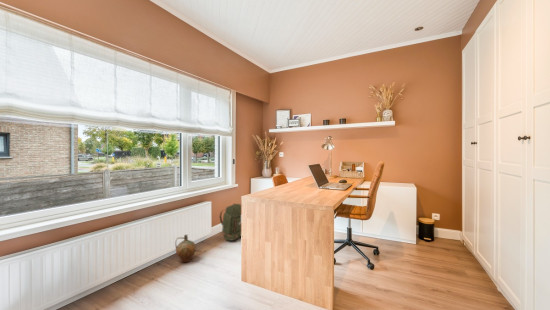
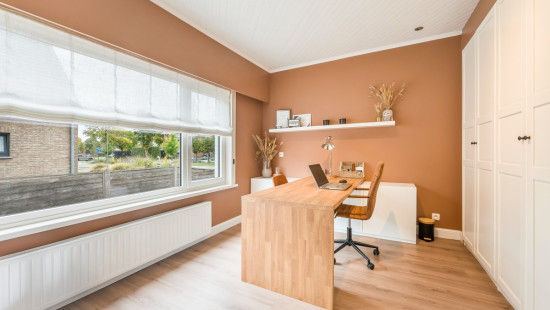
- ceramic jug (186, 247)
- backpack (232, 220)
